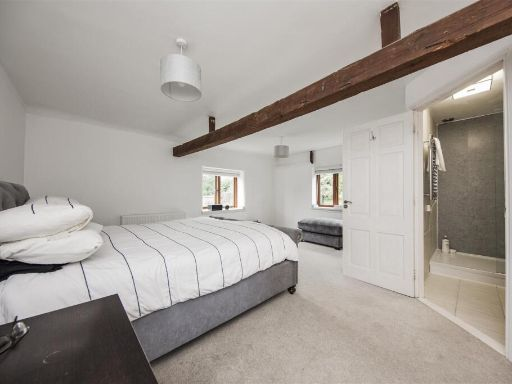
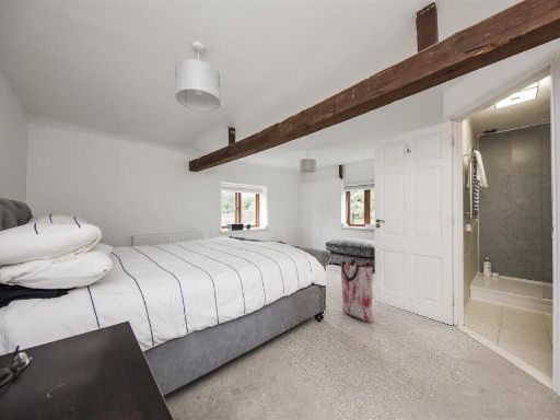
+ bag (355, 289)
